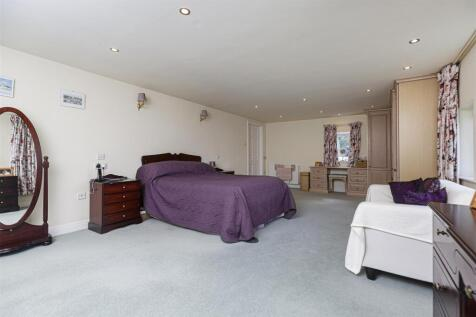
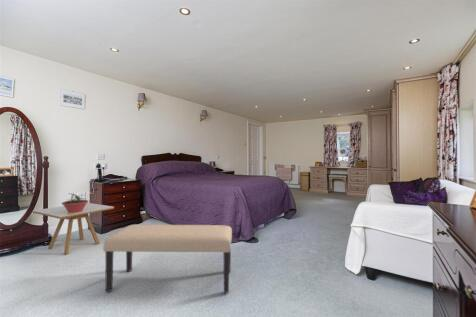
+ potted flower (75, 201)
+ bench (173, 251)
+ side table (71, 227)
